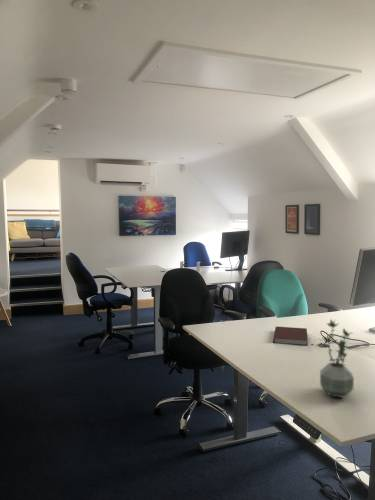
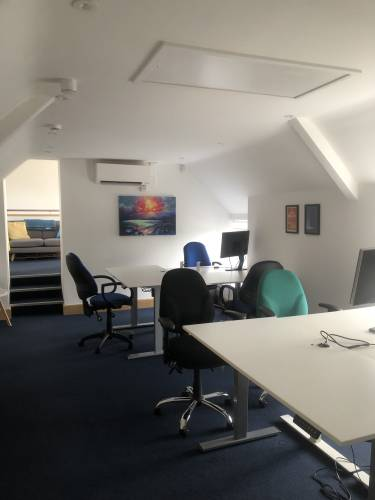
- notebook (290, 335)
- potted plant (337, 356)
